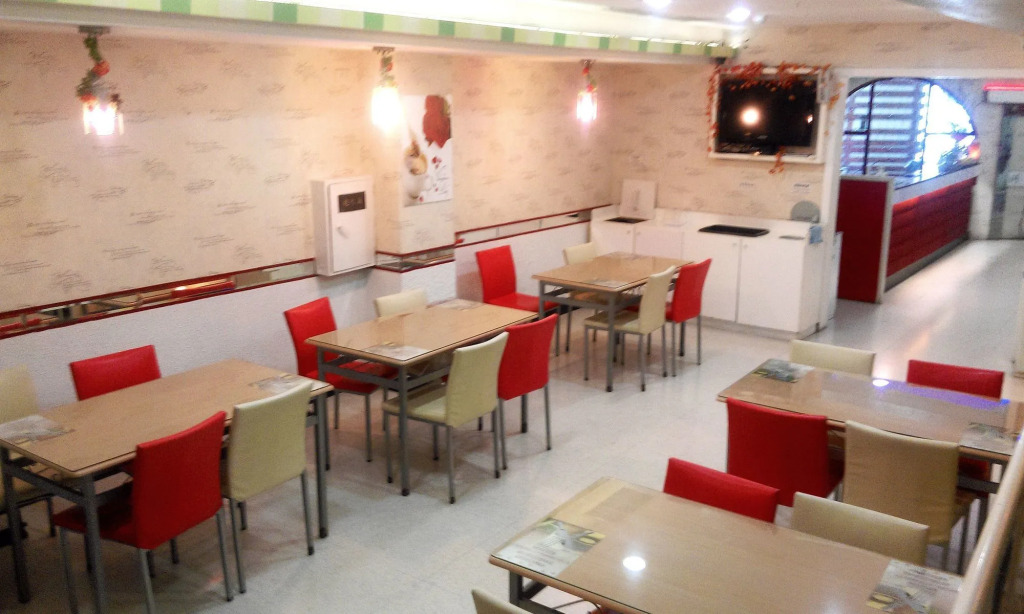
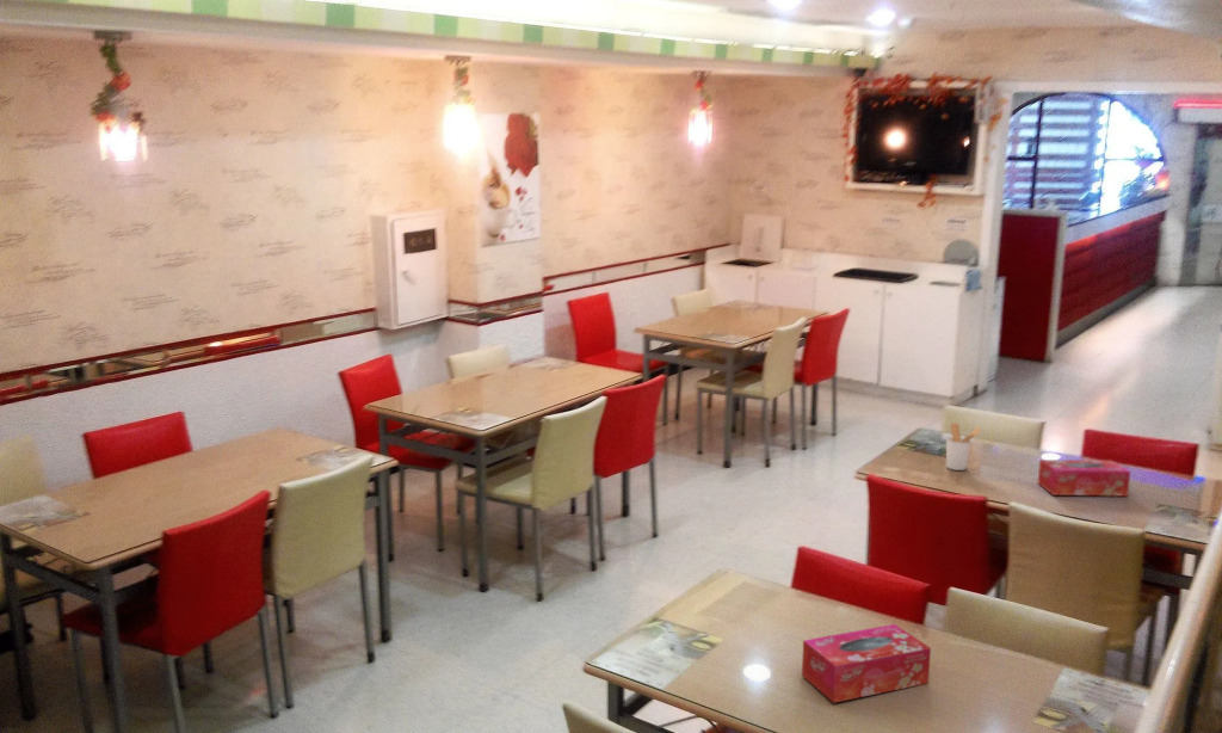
+ utensil holder (963, 446)
+ tissue box (1082, 478)
+ tissue box (865, 661)
